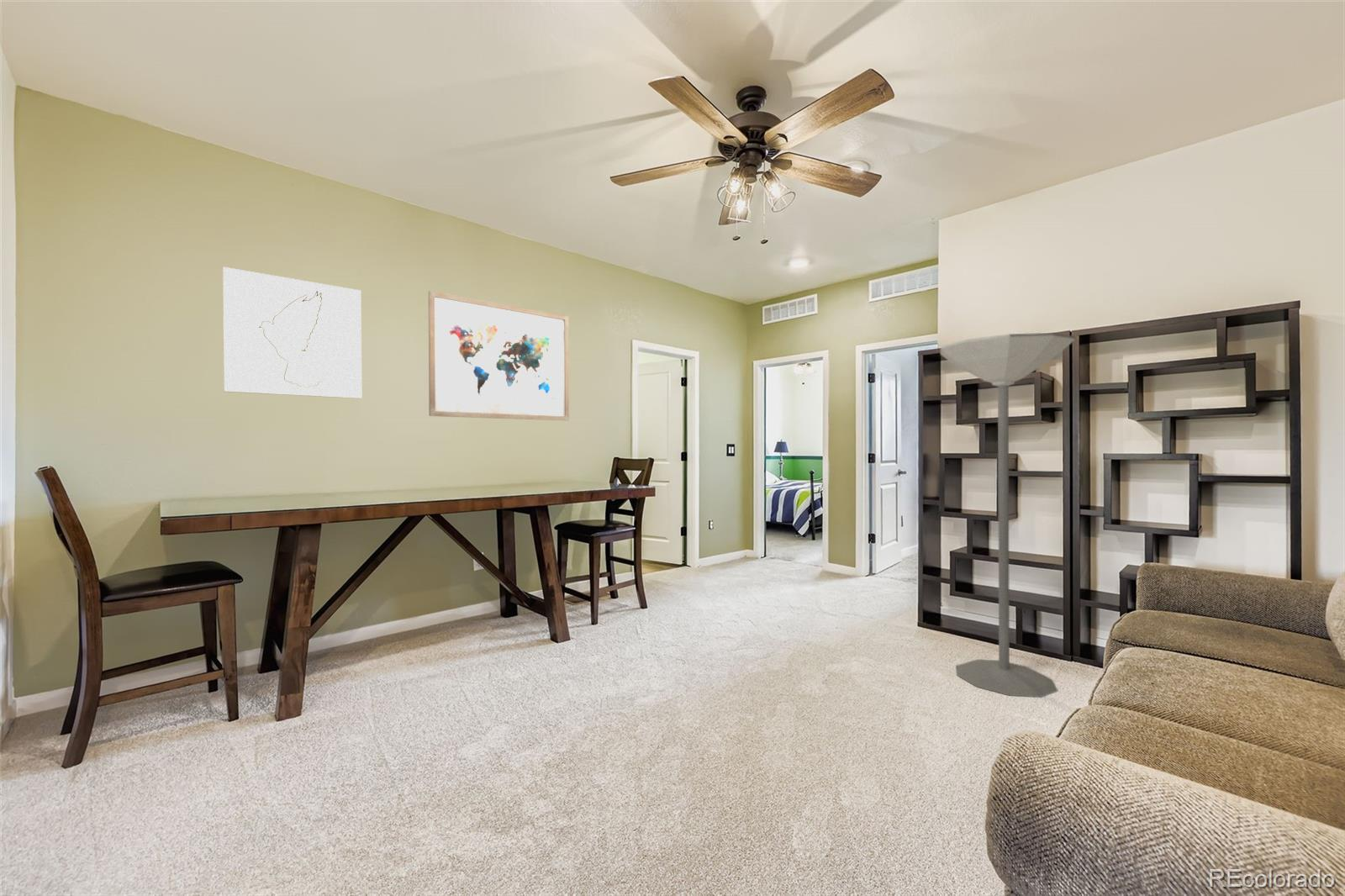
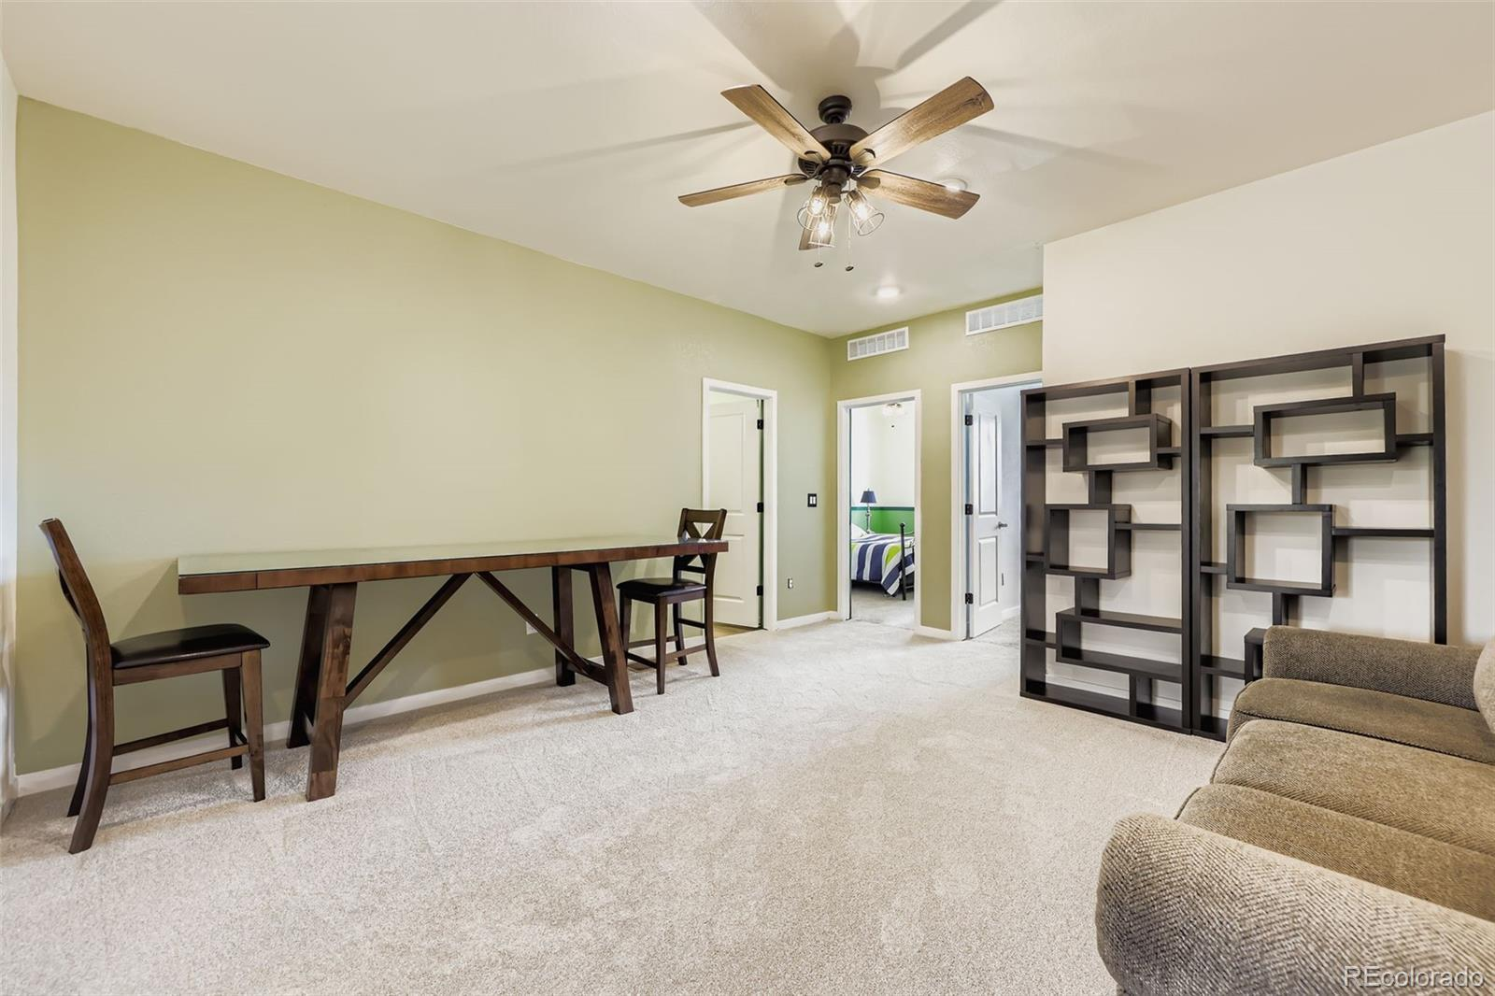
- wall art (504, 361)
- floor lamp (1003, 511)
- wall art (297, 337)
